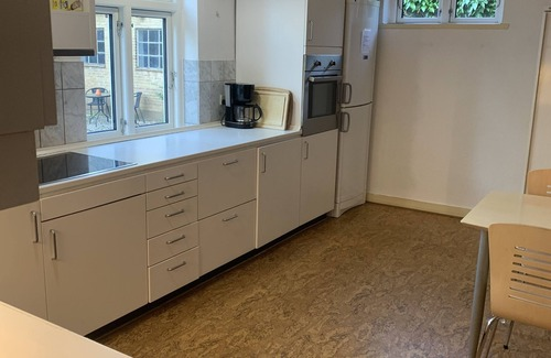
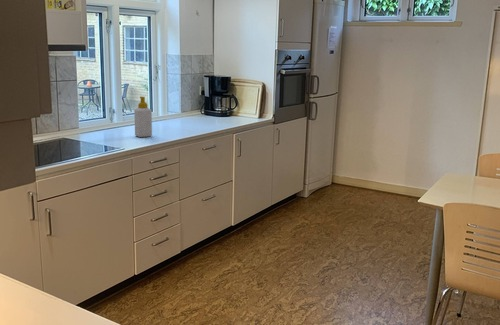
+ soap bottle (143, 116)
